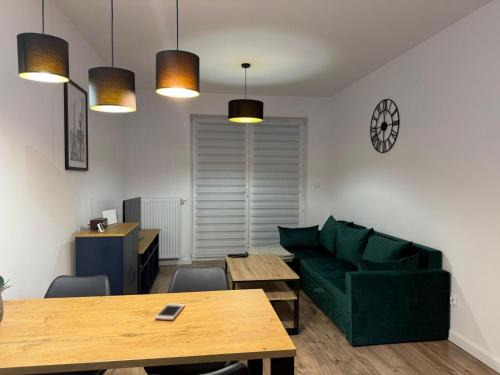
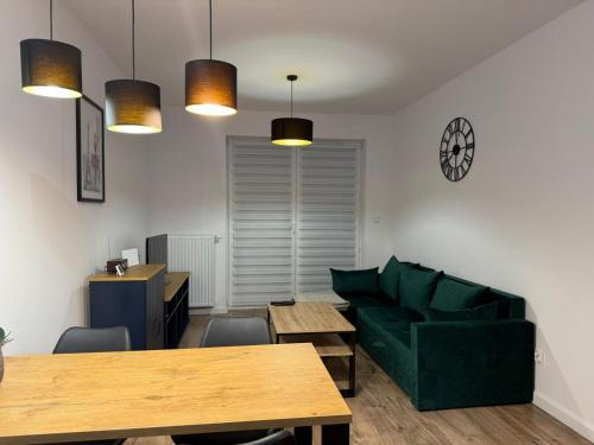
- cell phone (170, 311)
